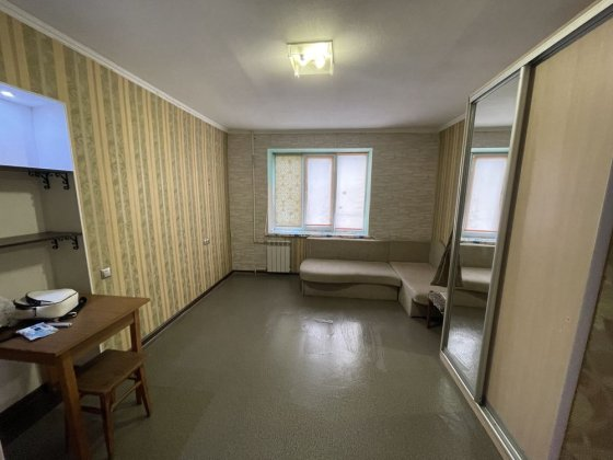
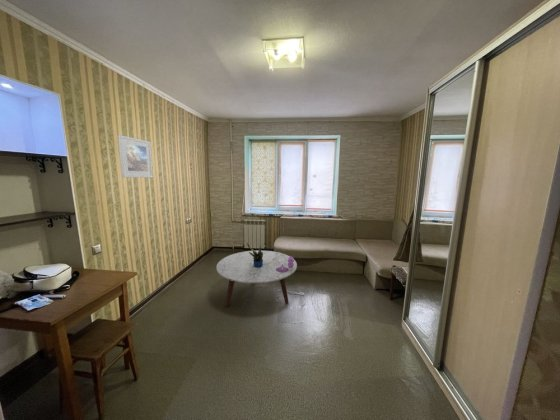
+ jar (288, 263)
+ potted plant (255, 254)
+ coffee table (257, 279)
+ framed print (137, 158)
